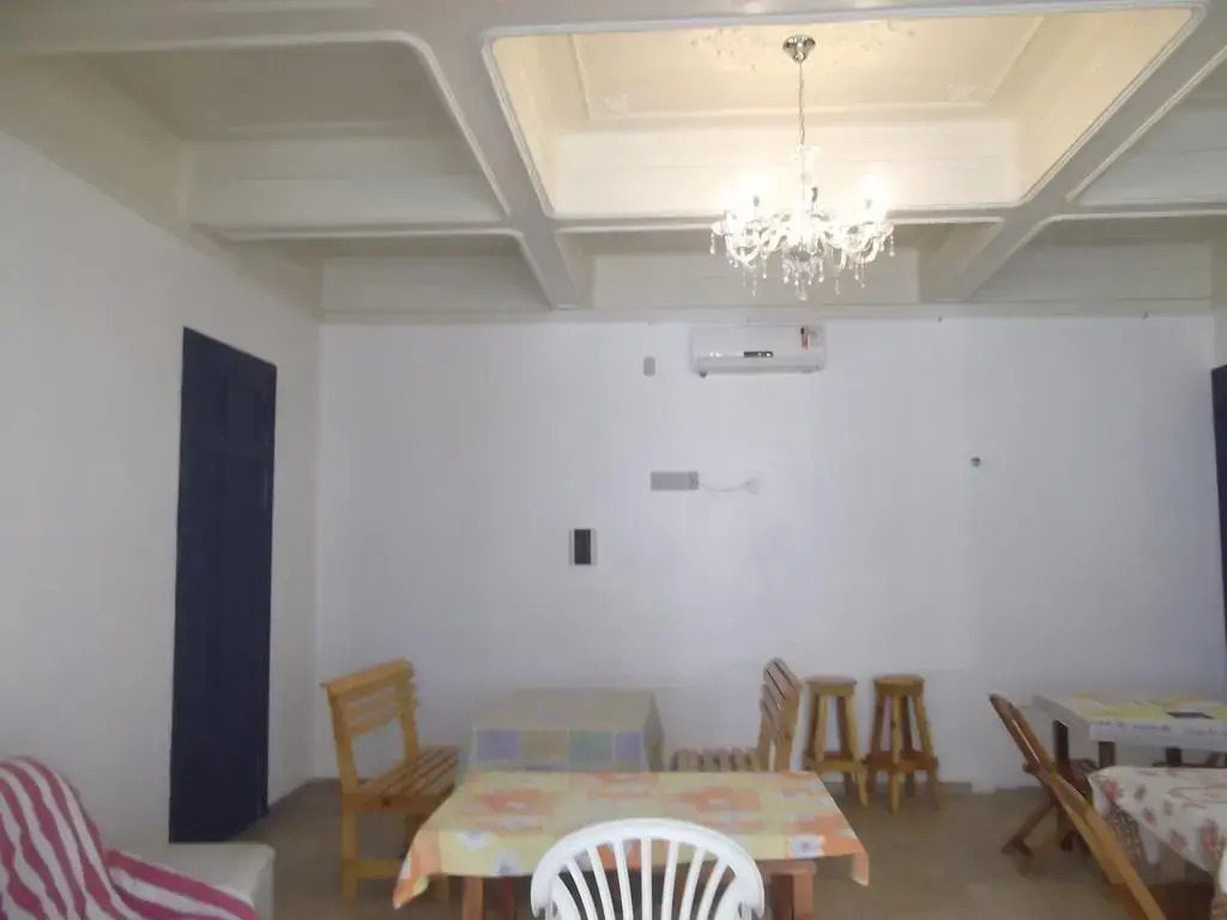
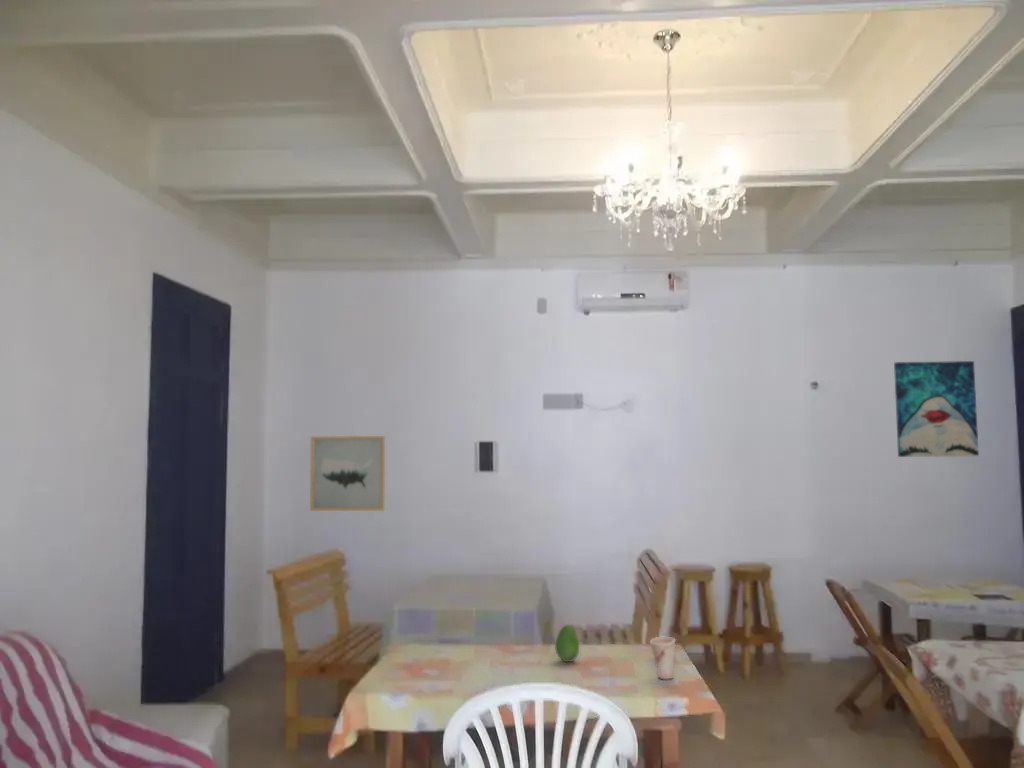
+ cup (663, 658)
+ fruit (567, 643)
+ wall art (936, 409)
+ wall art (347, 473)
